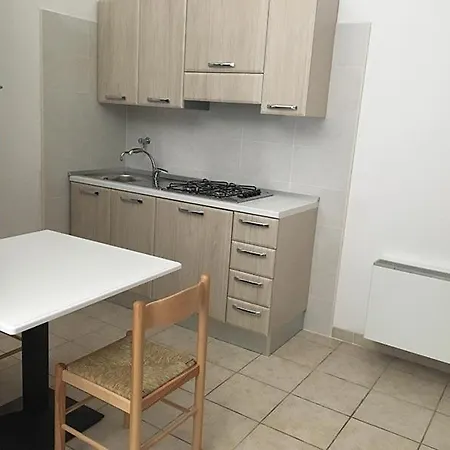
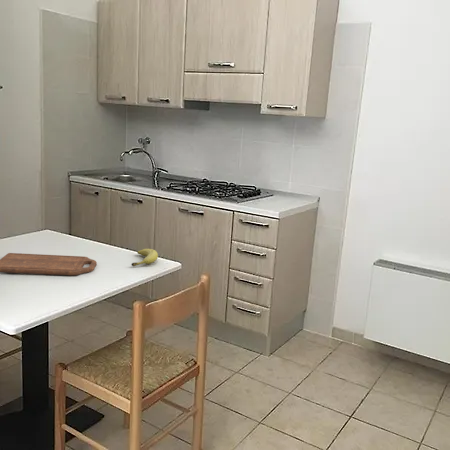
+ fruit (145, 256)
+ cutting board (47, 264)
